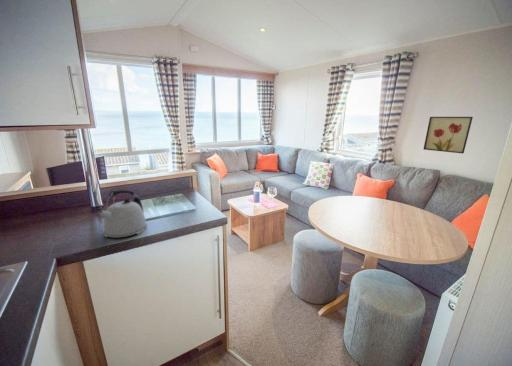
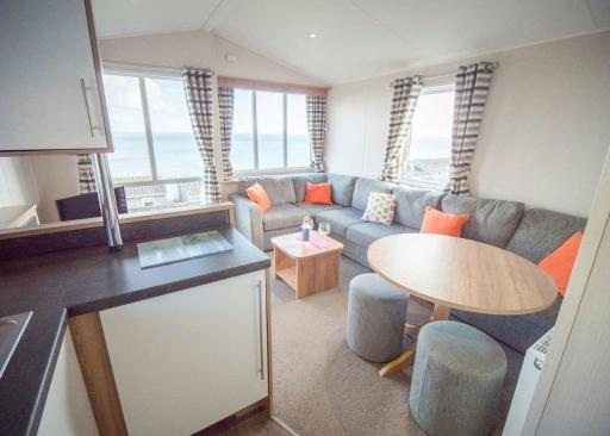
- wall art (446, 134)
- kettle (122, 210)
